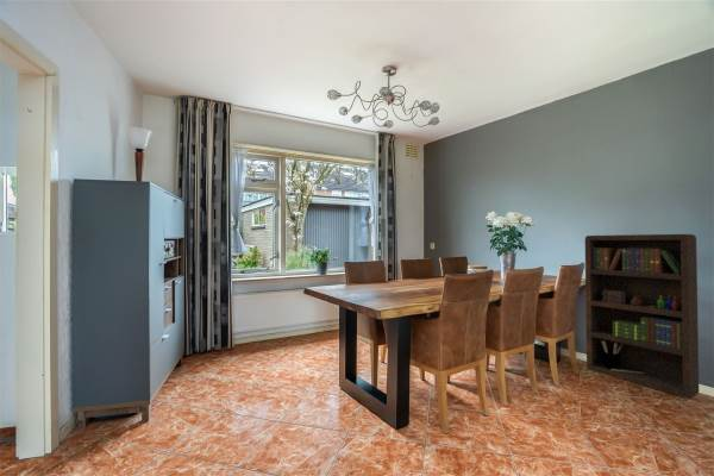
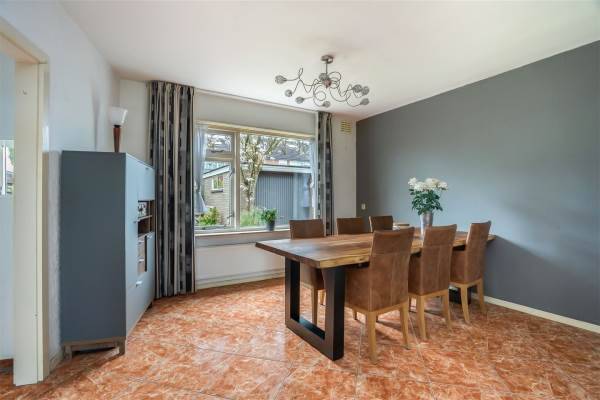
- bookcase (637, 307)
